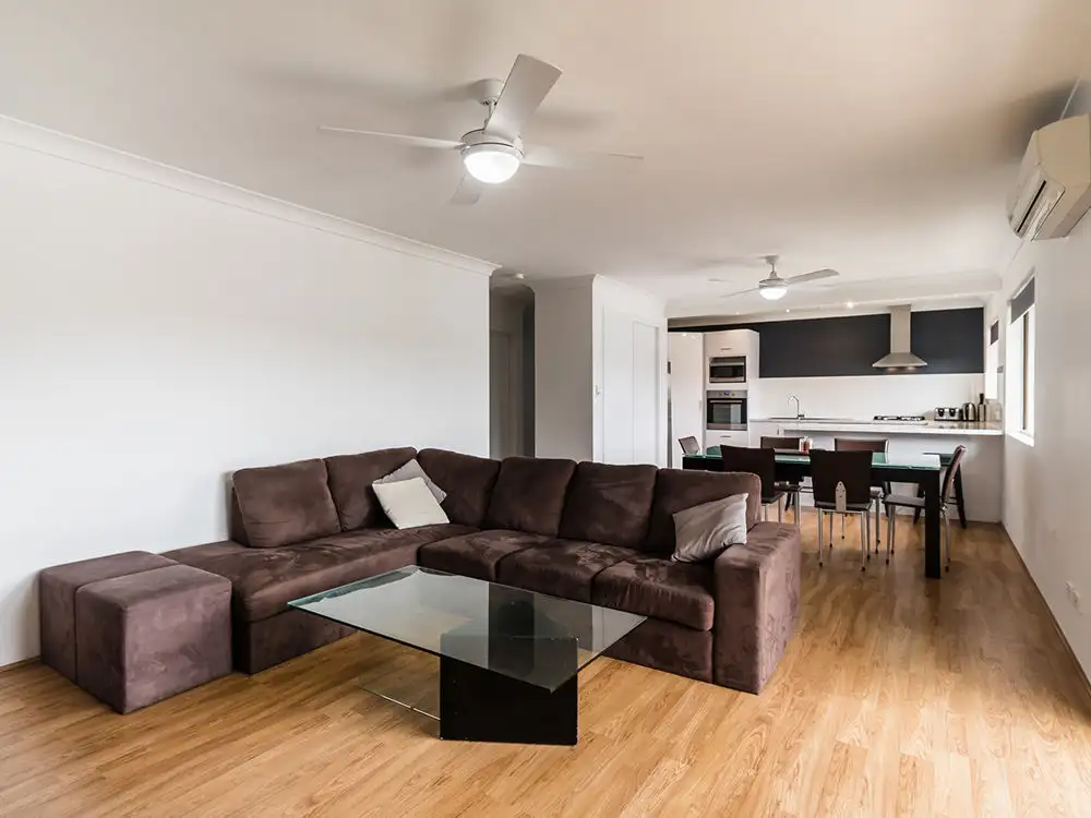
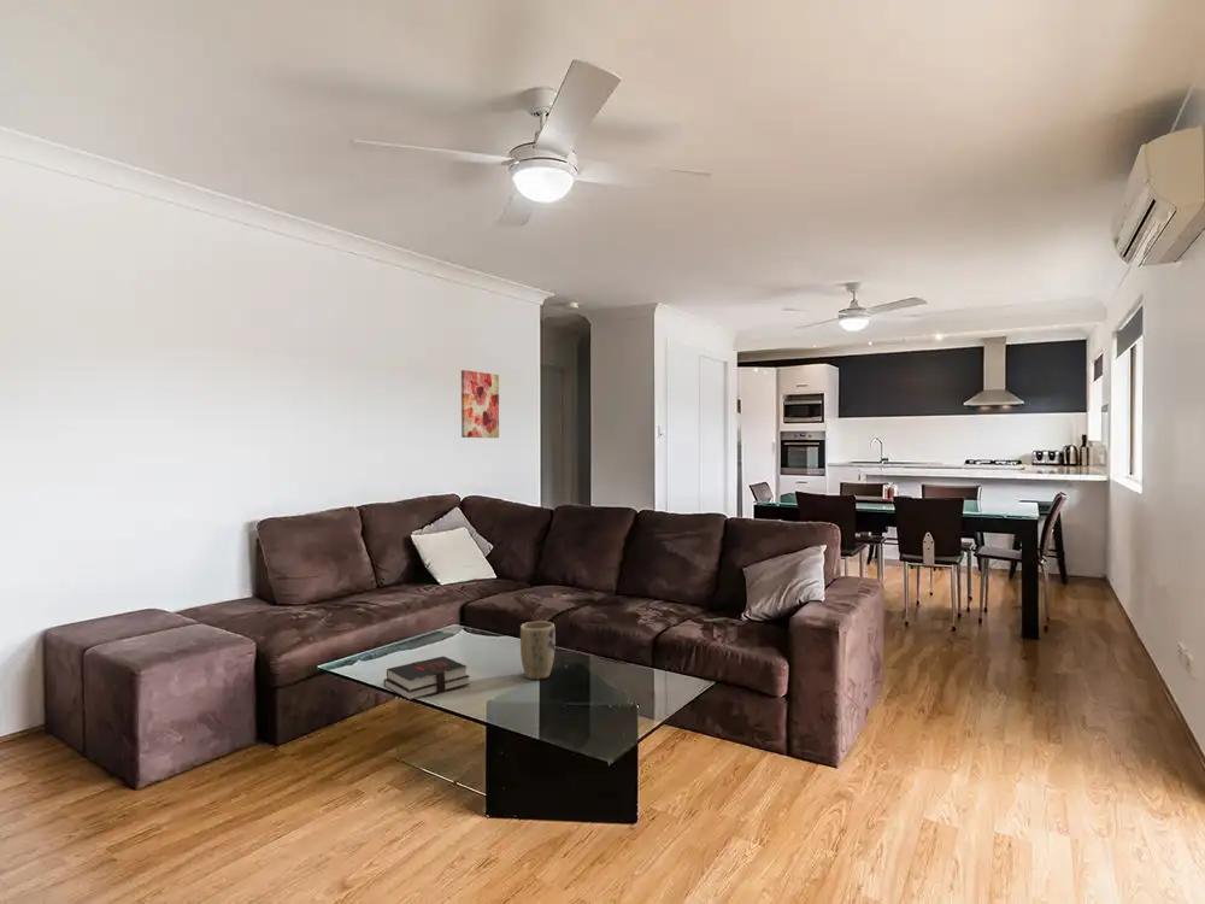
+ wall art (480, 405)
+ hardback book (427, 676)
+ plant pot (537, 650)
